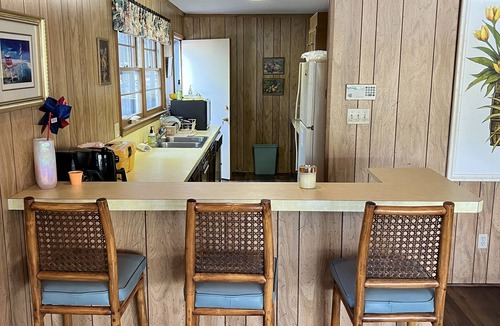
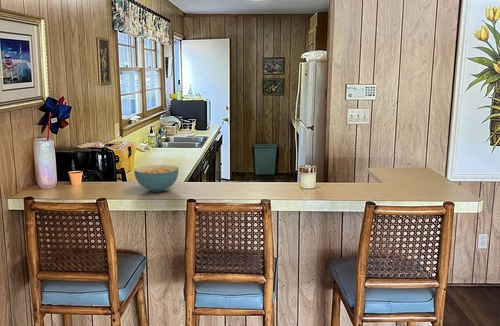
+ cereal bowl (157, 179)
